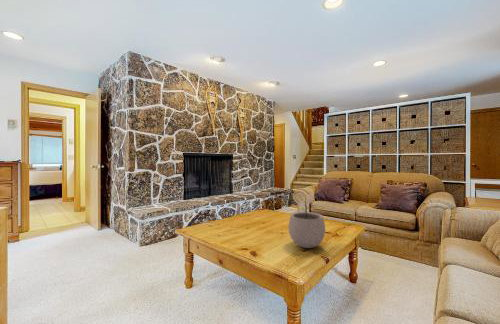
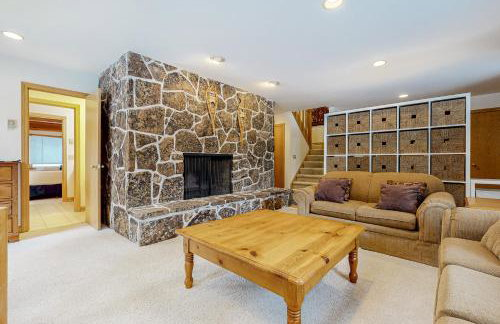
- plant pot (306, 223)
